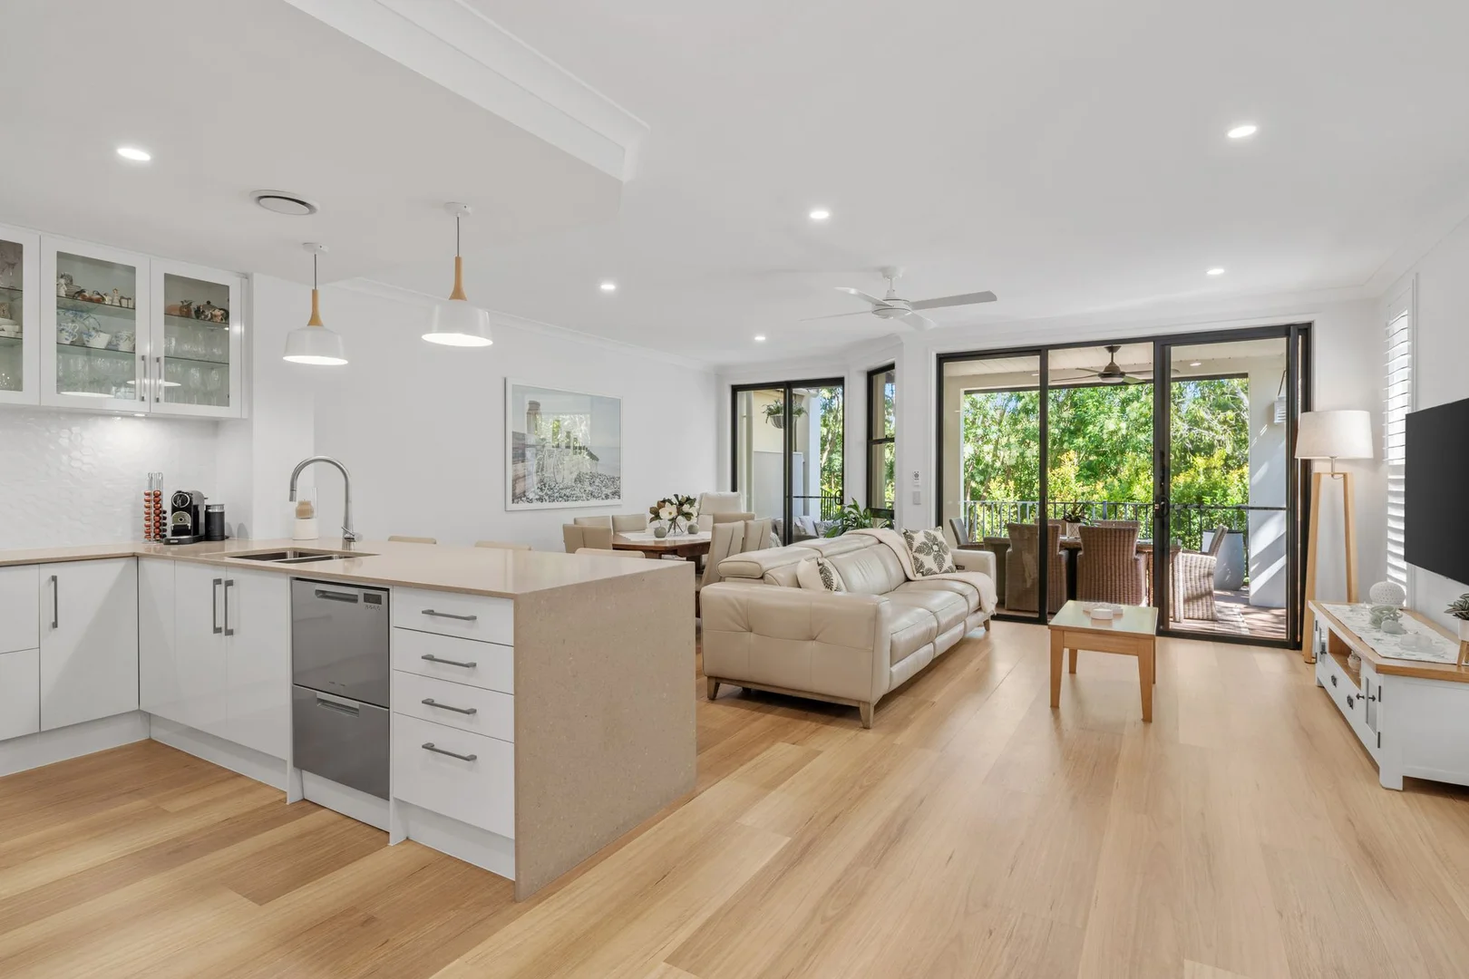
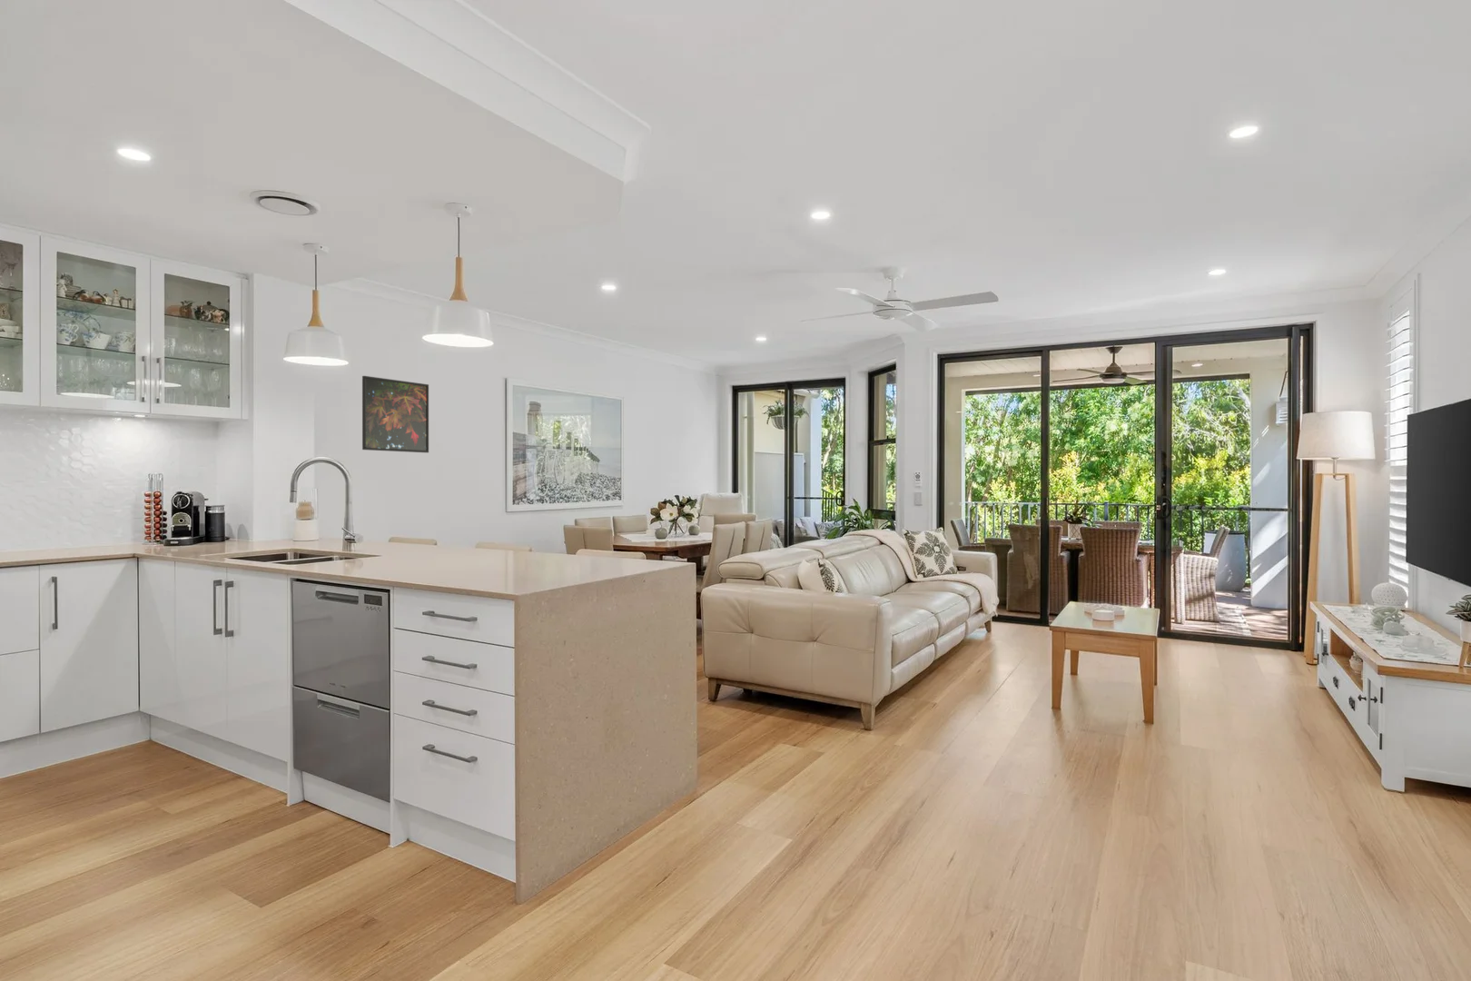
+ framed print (397, 415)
